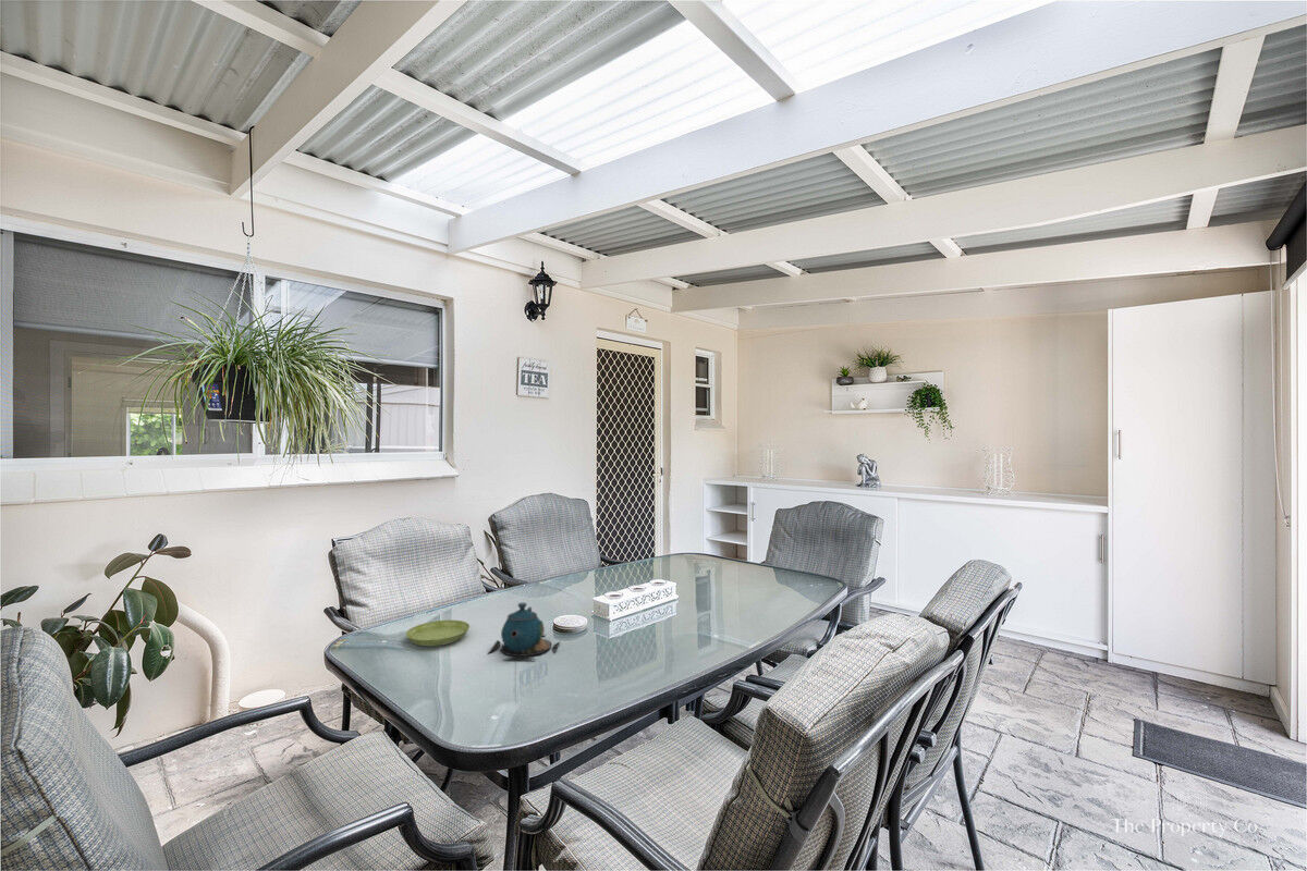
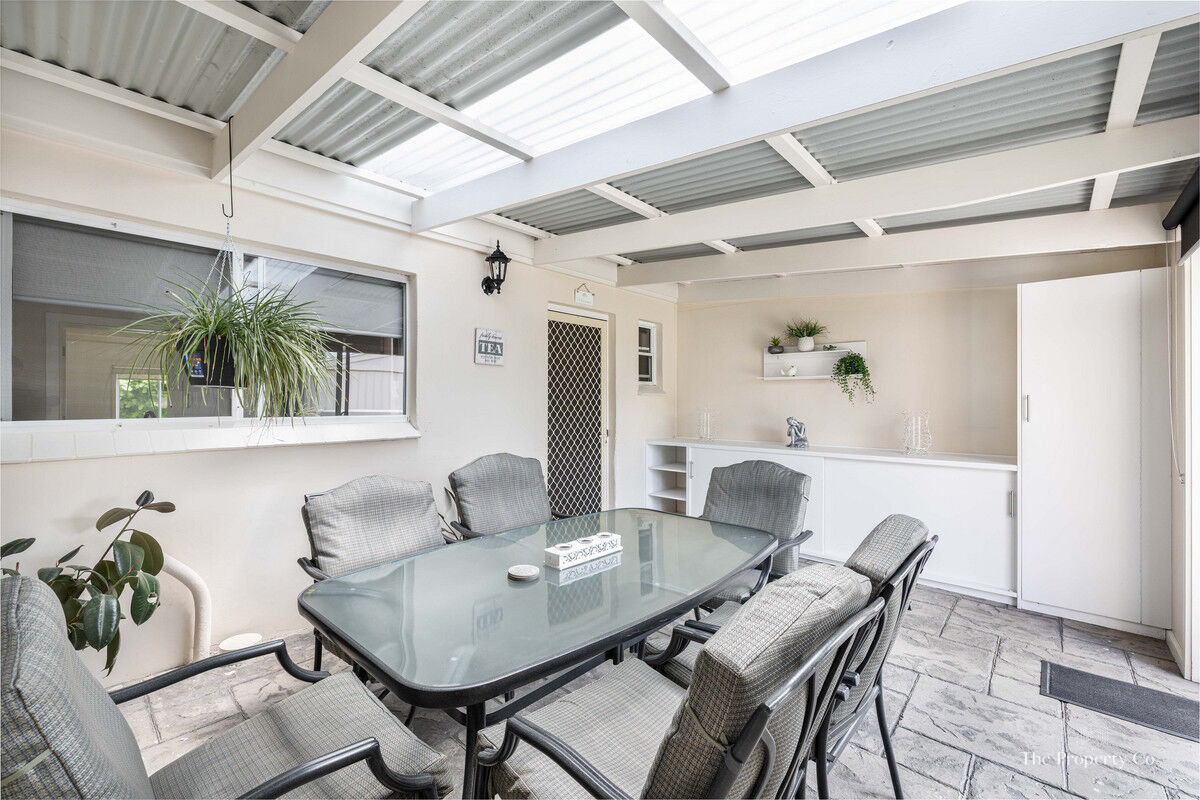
- teapot (525, 624)
- saucer (438, 634)
